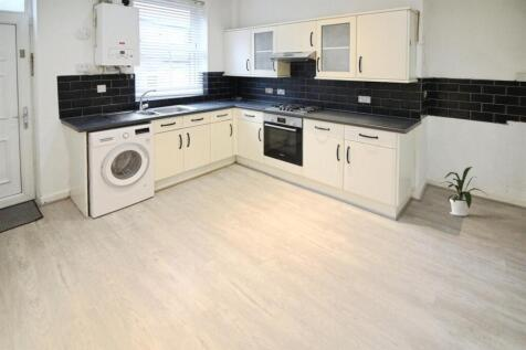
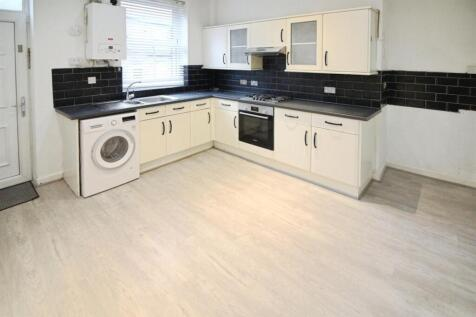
- house plant (460, 191)
